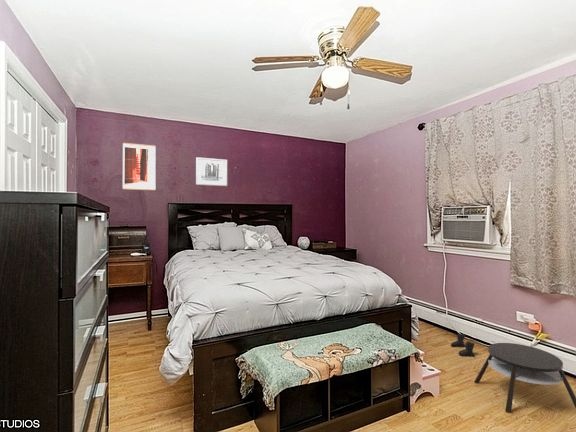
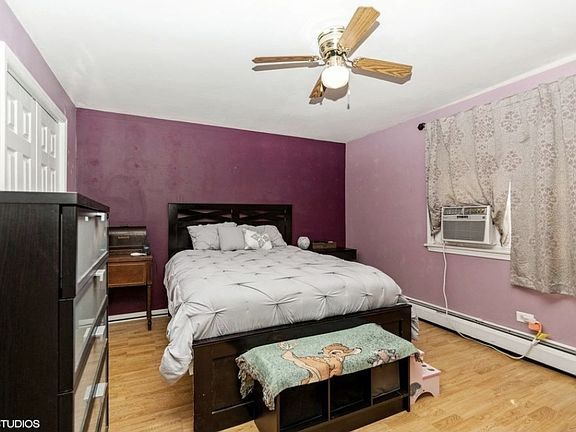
- wall art (139, 167)
- boots (462, 344)
- wall art (211, 172)
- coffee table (523, 374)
